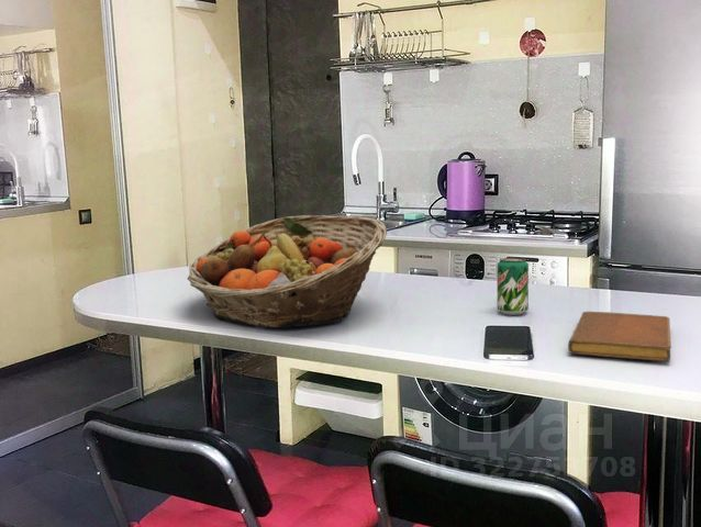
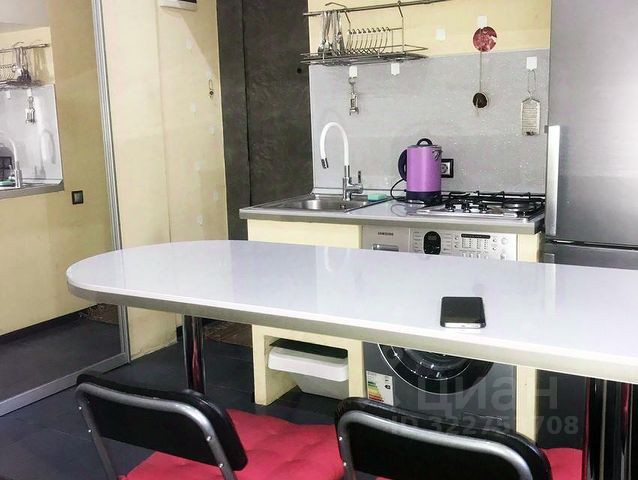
- fruit basket (286, 266)
- notebook (621, 333)
- beverage can (512, 285)
